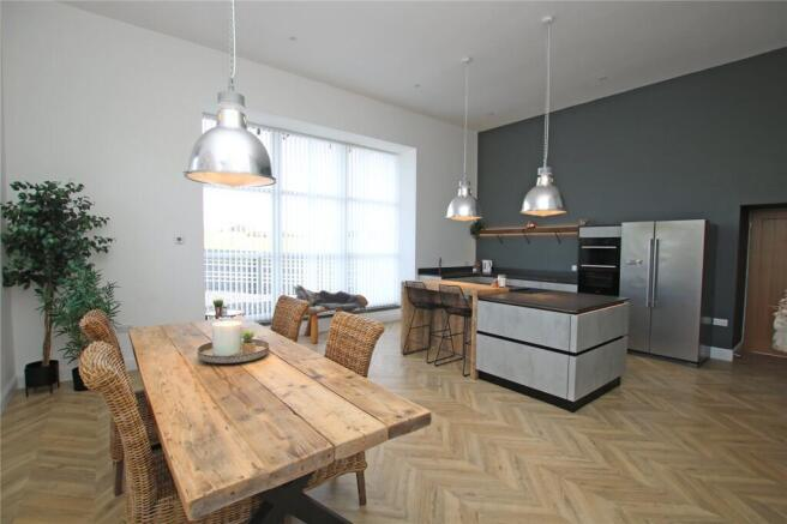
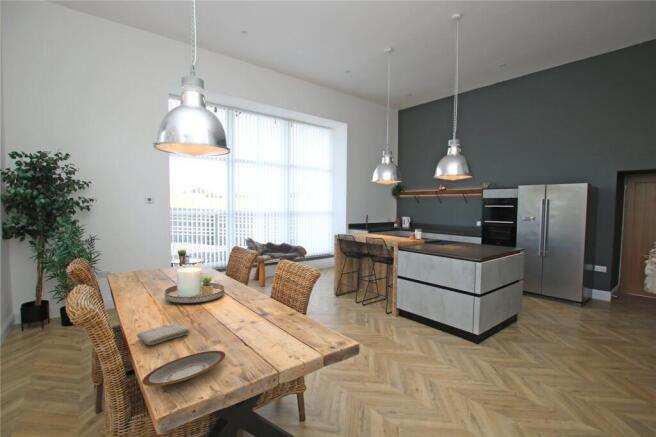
+ plate (187, 369)
+ washcloth (164, 332)
